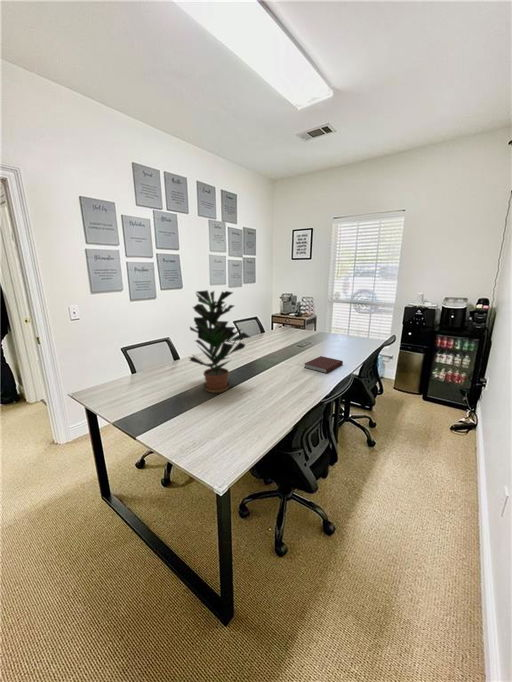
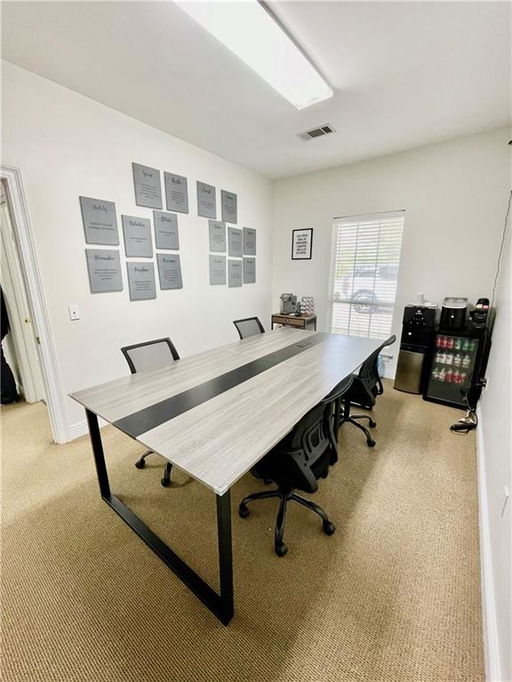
- notebook (323, 364)
- potted plant (220, 341)
